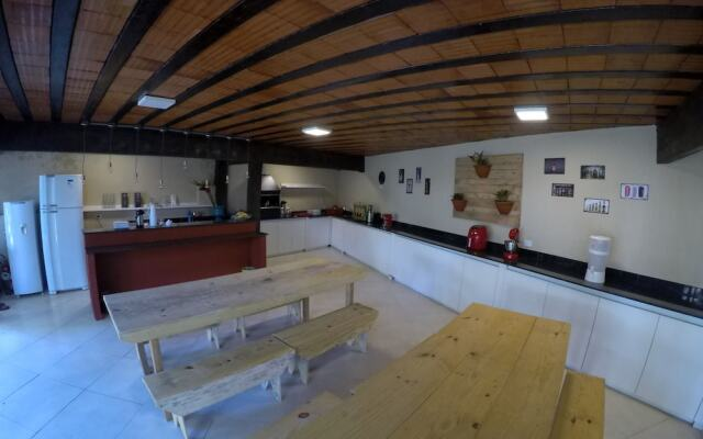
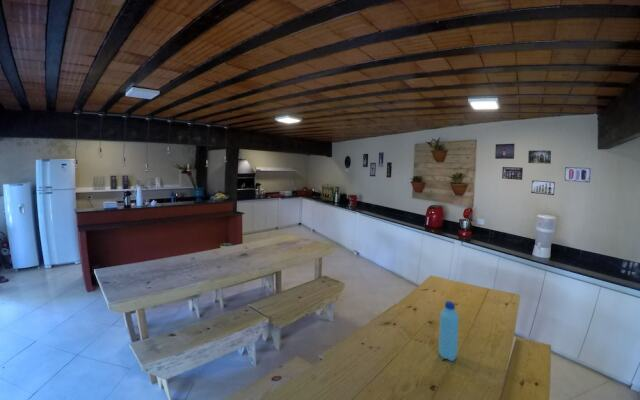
+ water bottle (448, 329)
